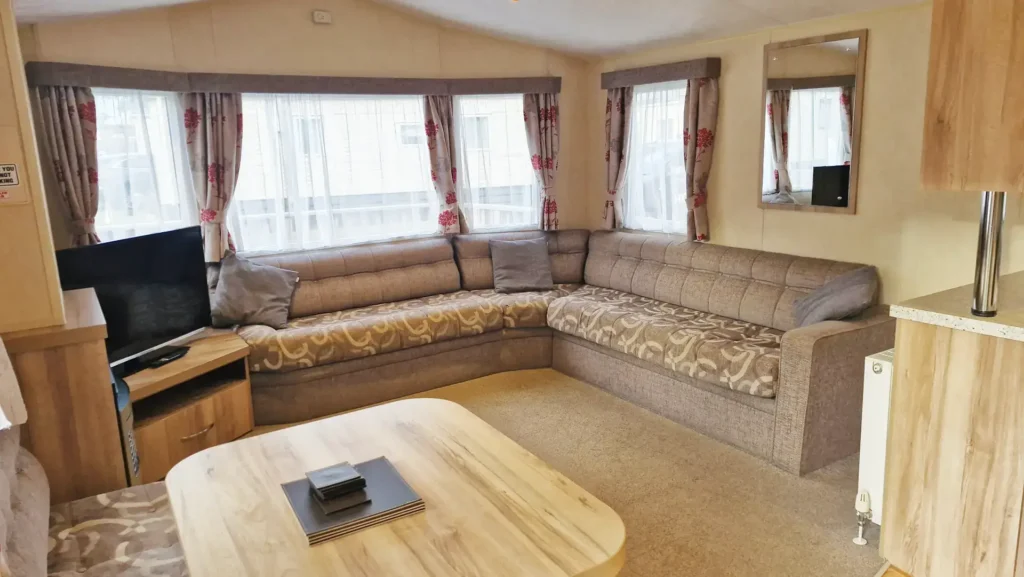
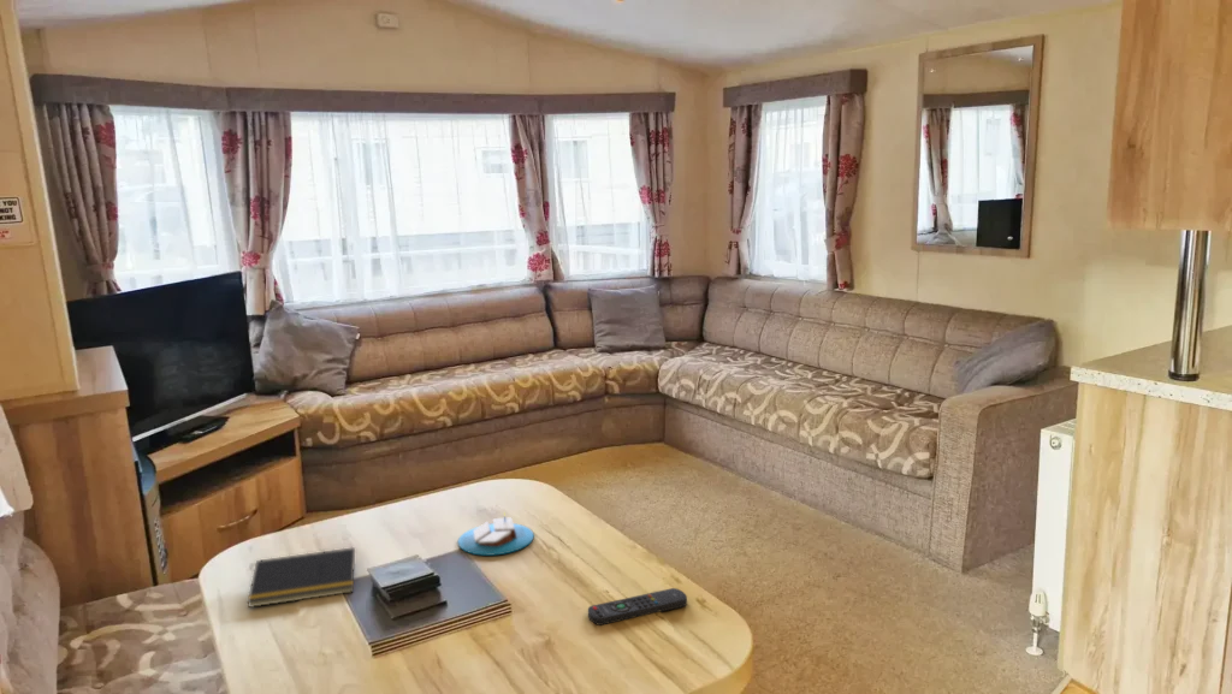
+ remote control (638, 605)
+ notepad (303, 575)
+ candle (494, 527)
